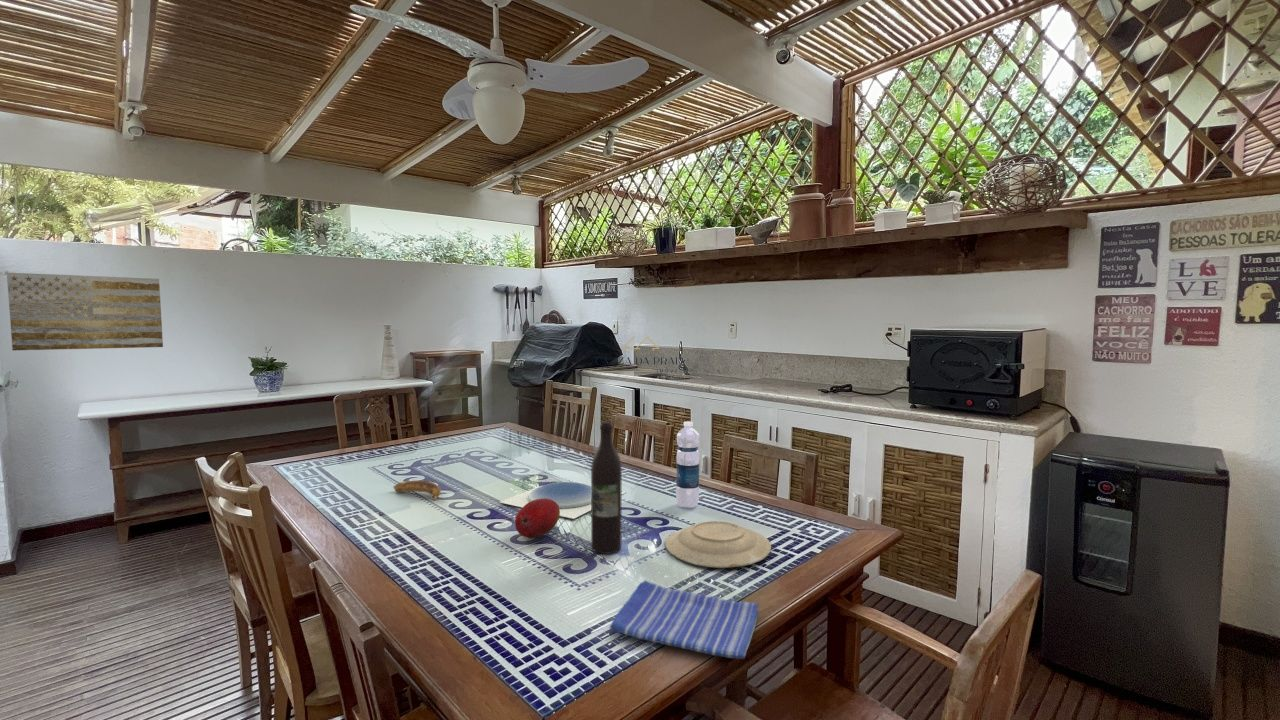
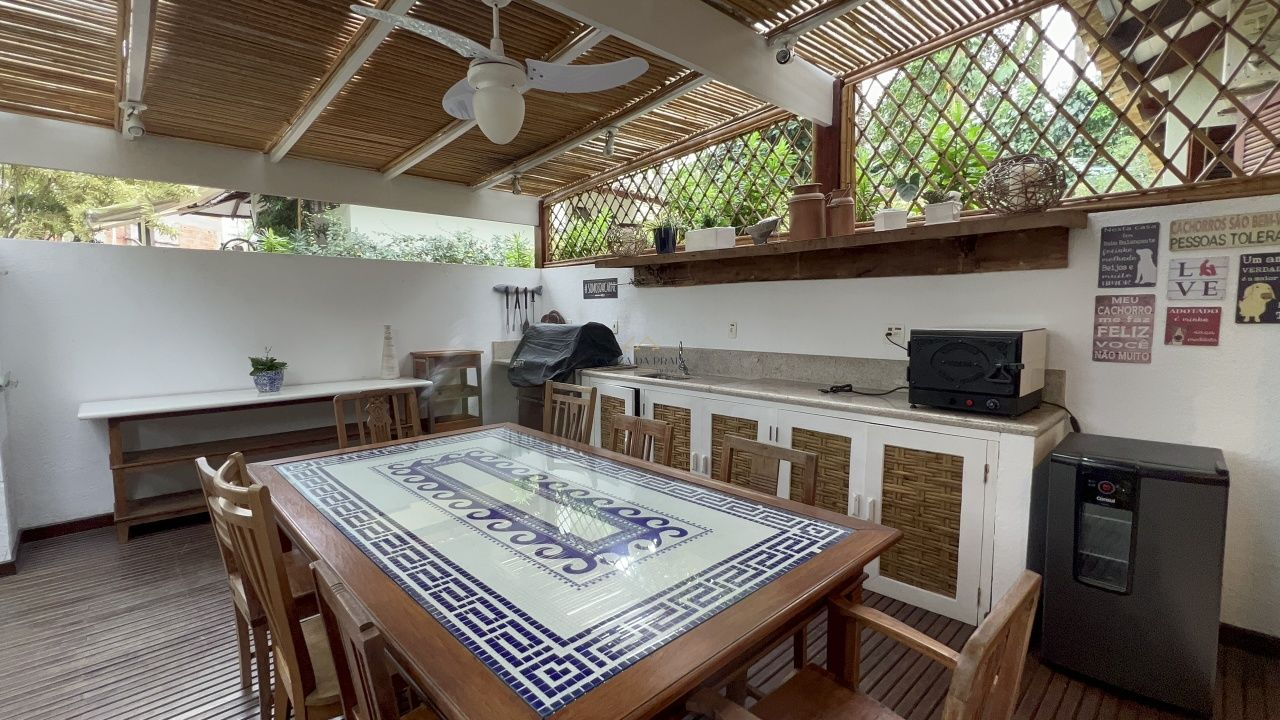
- plate (717, 537)
- fruit (538, 516)
- plate (564, 492)
- dish towel (686, 616)
- wine bottle (606, 485)
- banana (418, 487)
- wall art (90, 312)
- water bottle (687, 463)
